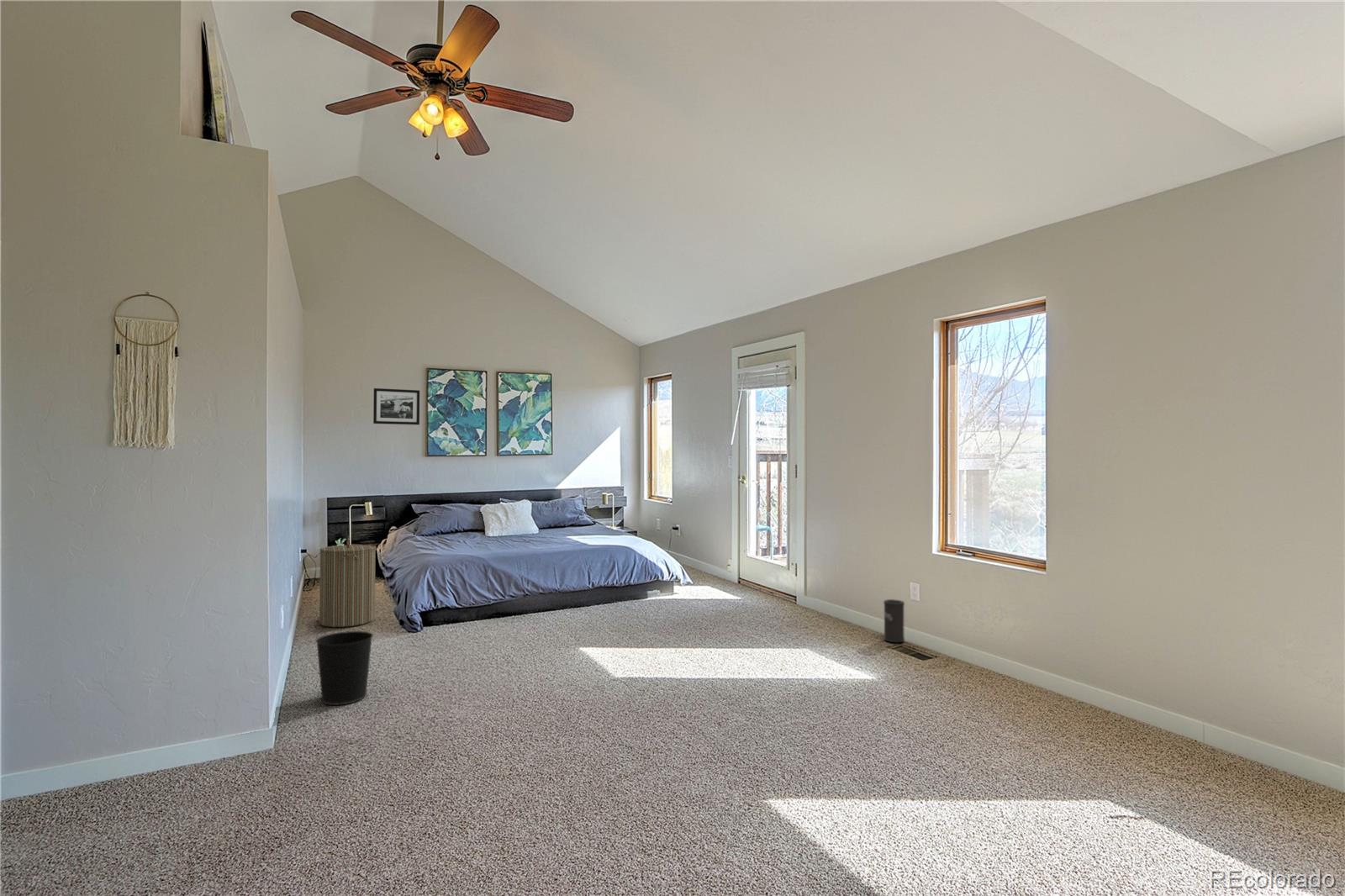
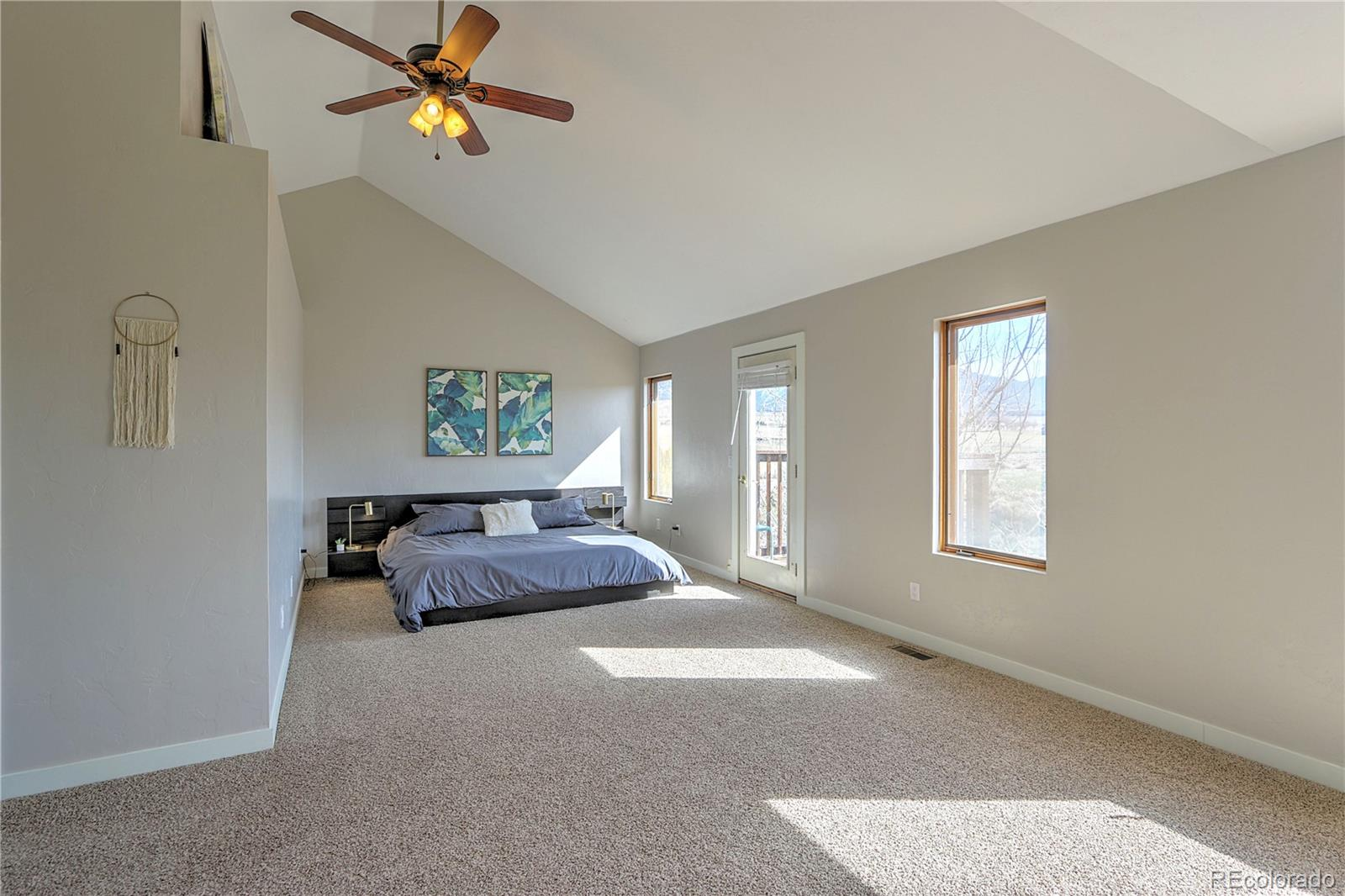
- speaker (894, 620)
- picture frame (397, 406)
- laundry hamper (348, 578)
- wastebasket (344, 667)
